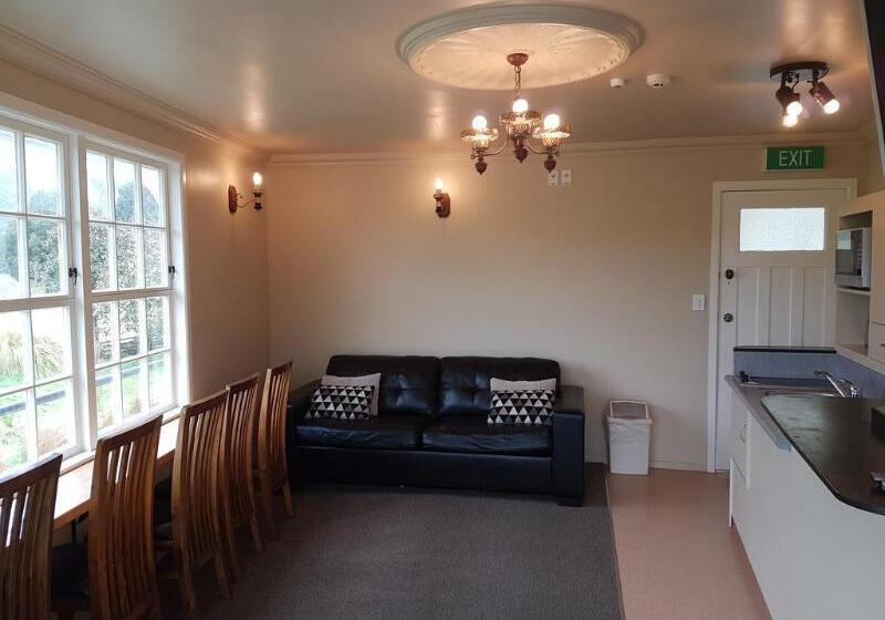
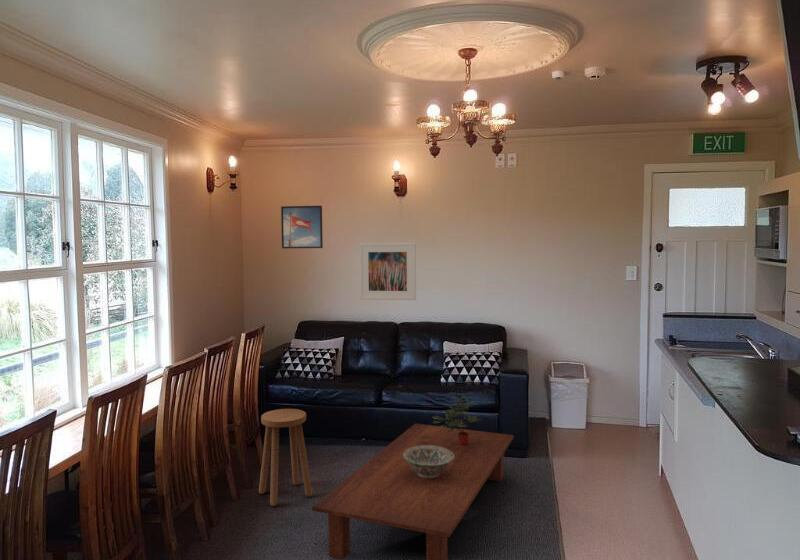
+ potted plant (455, 420)
+ stool (278, 454)
+ decorative bowl (428, 463)
+ coffee table (428, 488)
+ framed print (301, 227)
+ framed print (387, 271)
